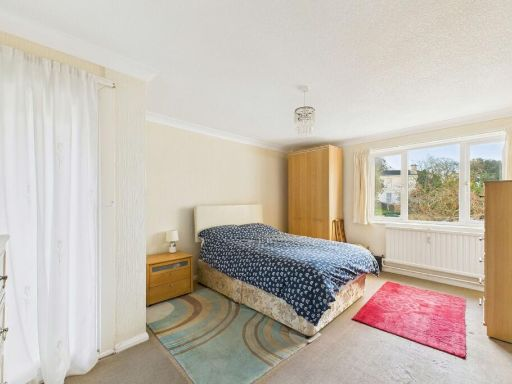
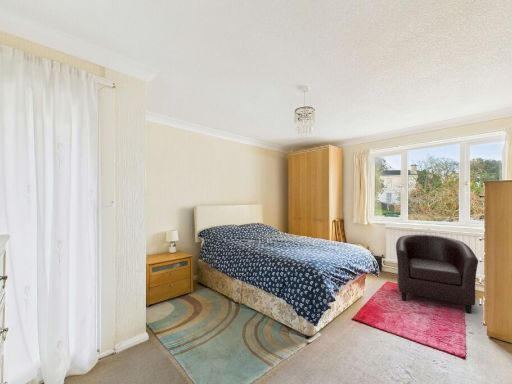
+ chair (431, 267)
